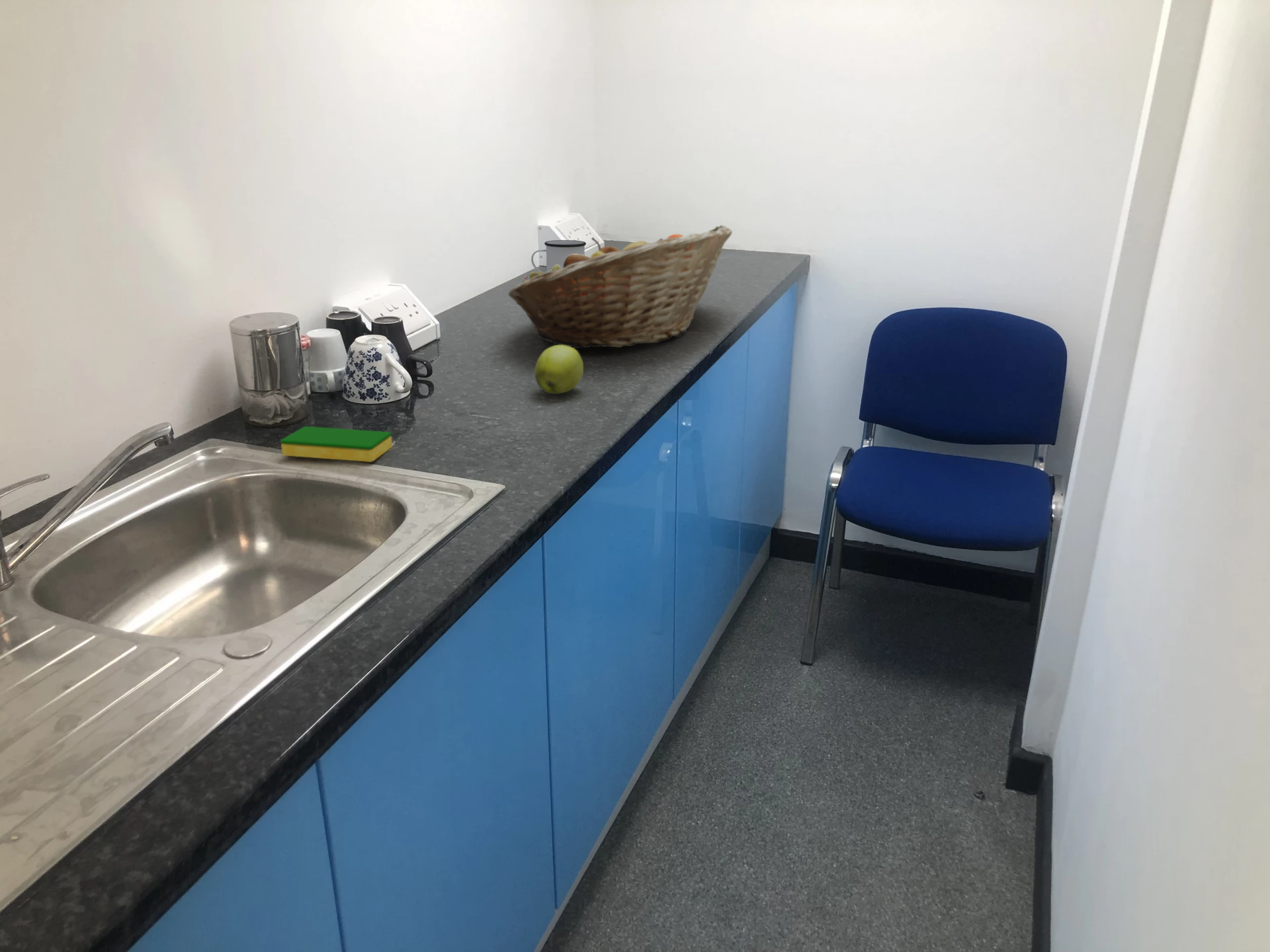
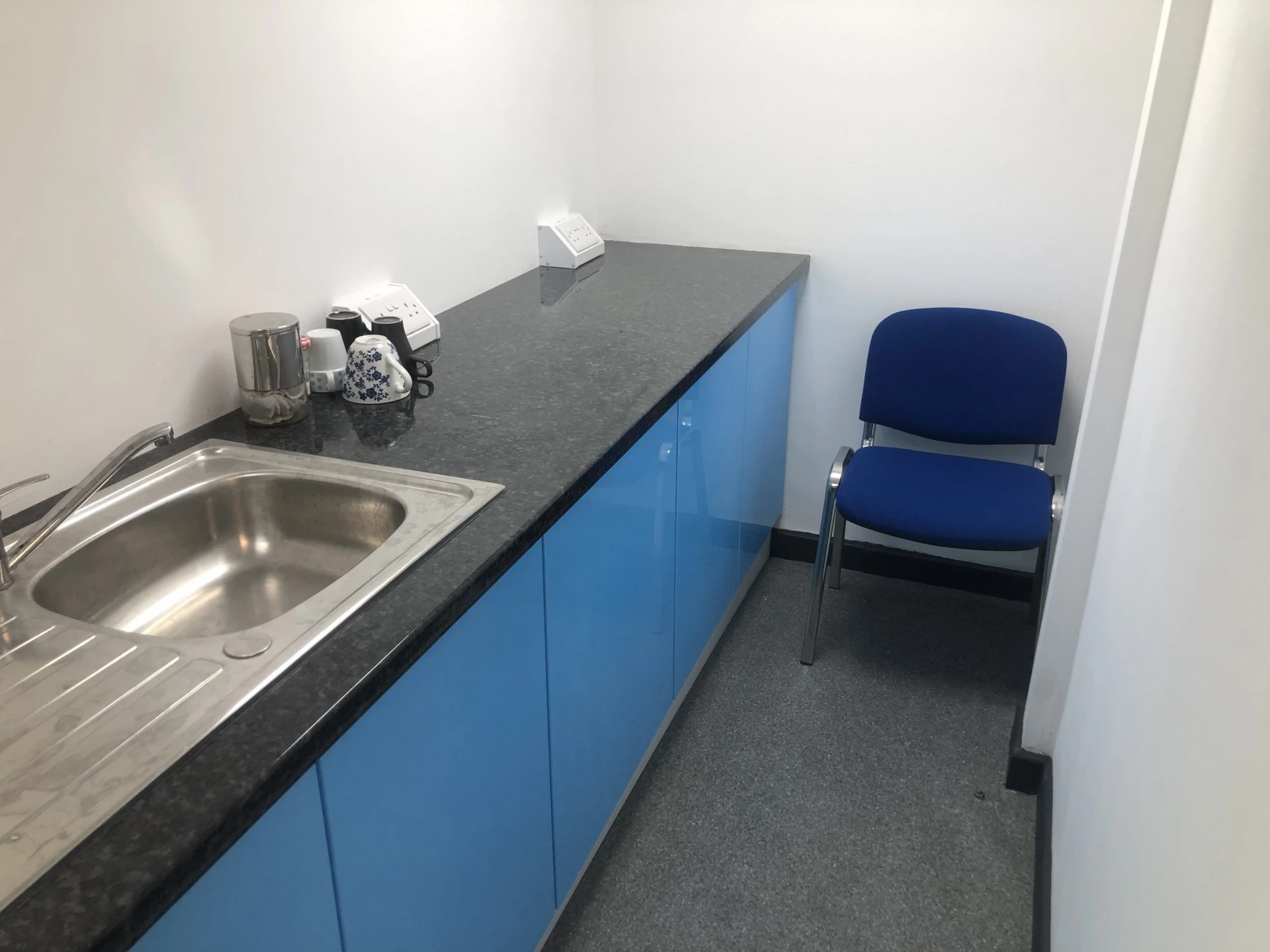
- fruit basket (624, 280)
- dish sponge (337, 444)
- apple (558, 369)
- mug (558, 263)
